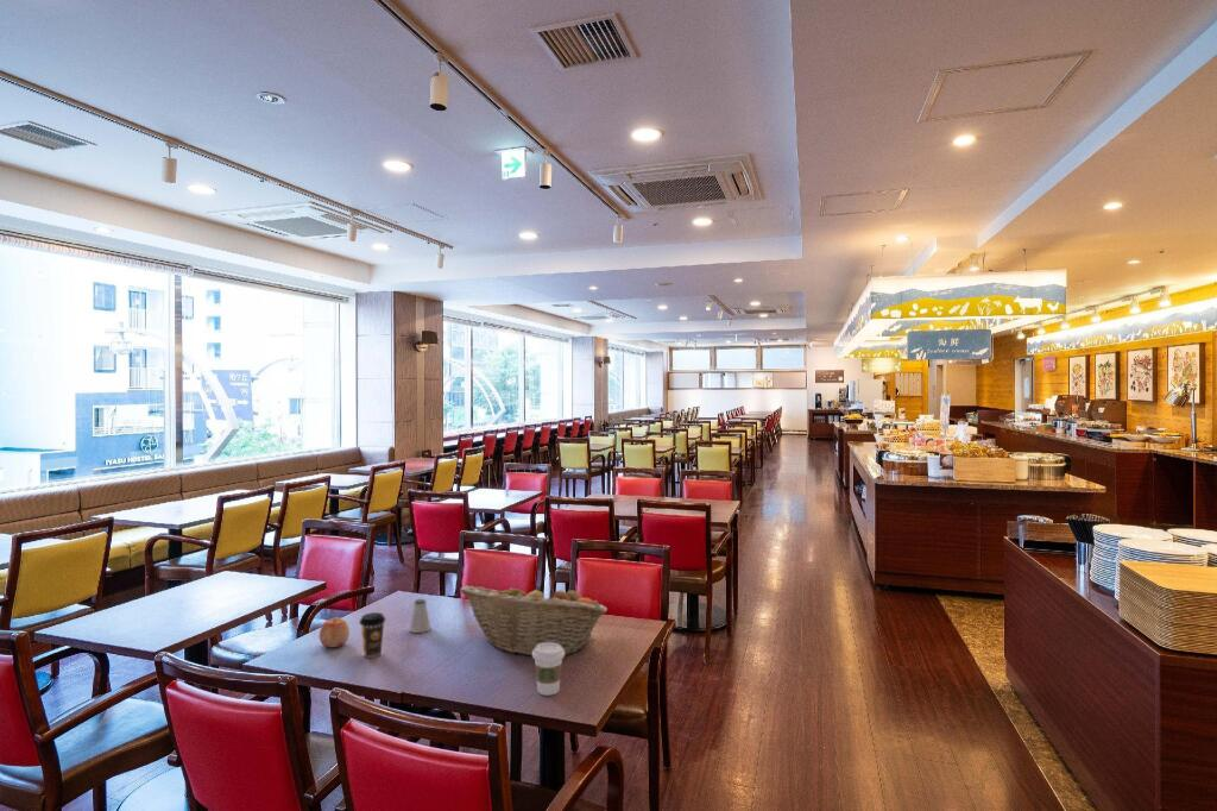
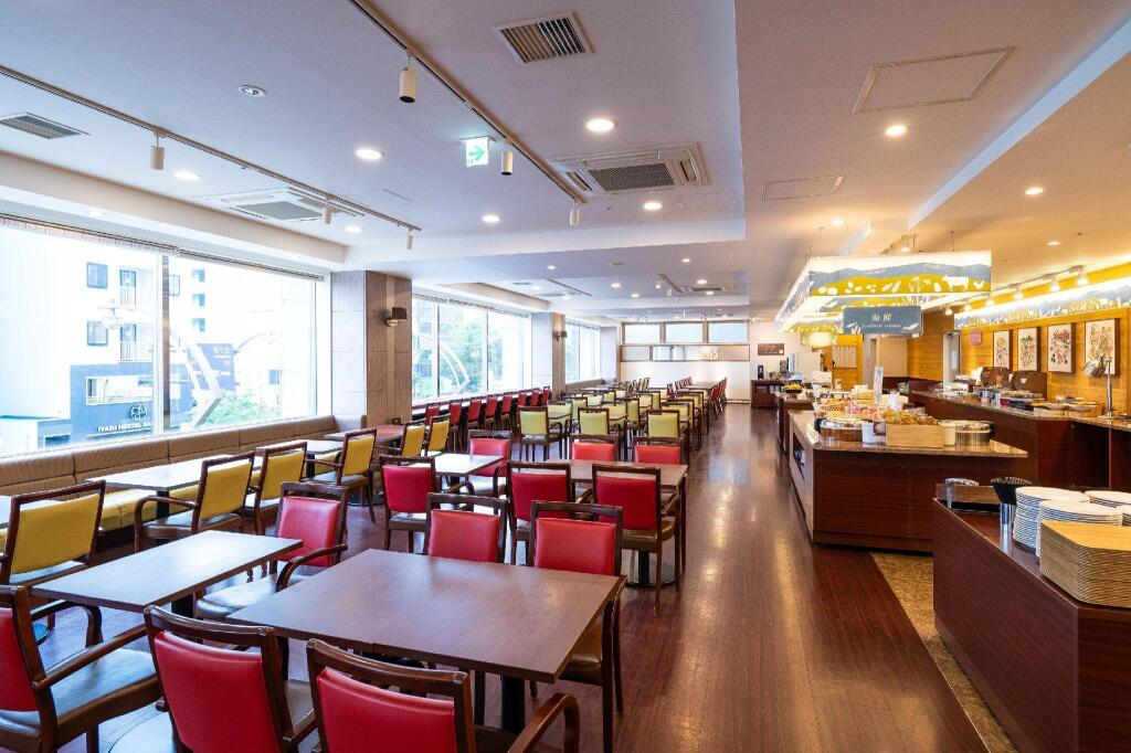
- fruit basket (532, 610)
- saltshaker (420, 614)
- coffee cup (372, 635)
- coffee cup (548, 668)
- apple (334, 631)
